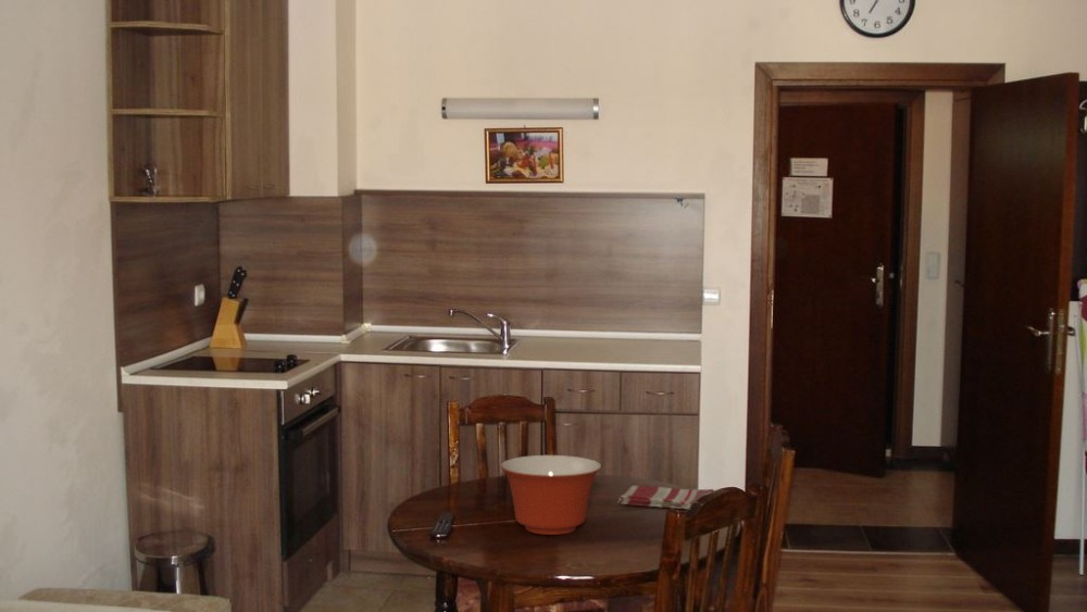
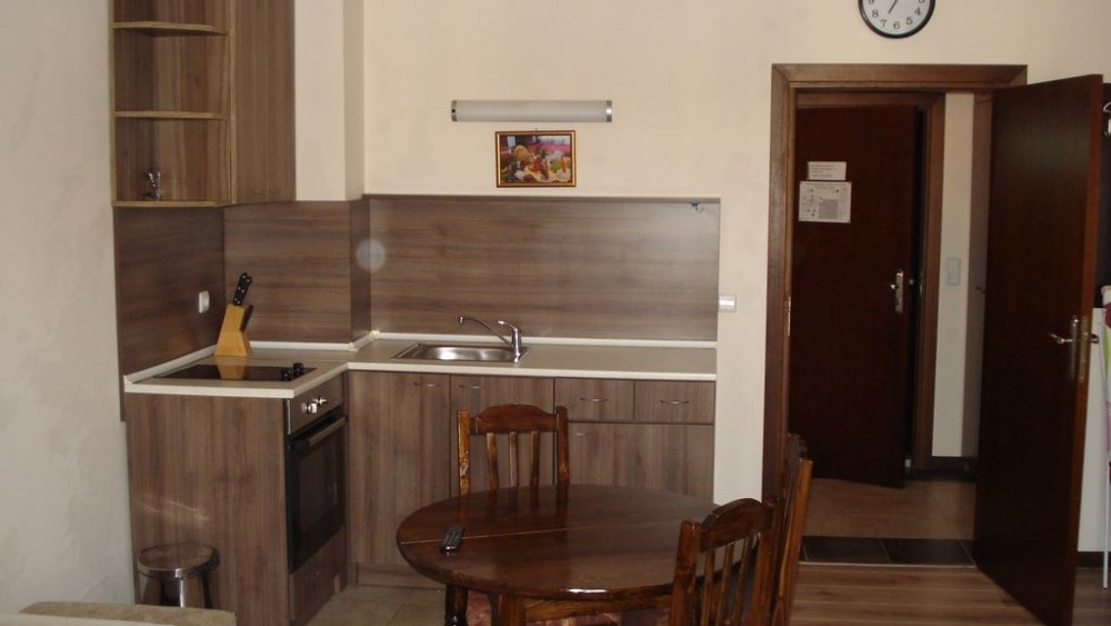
- mixing bowl (550, 496)
- dish towel (666, 495)
